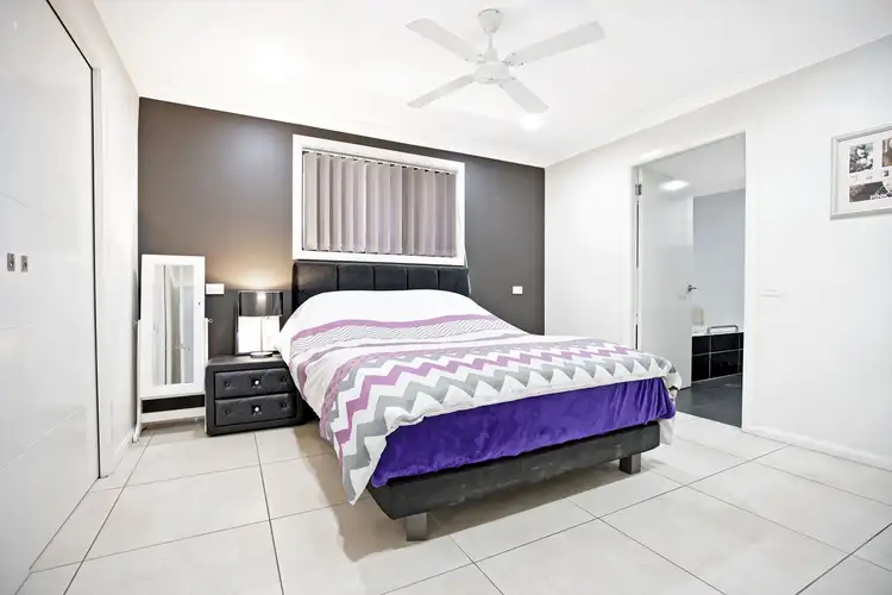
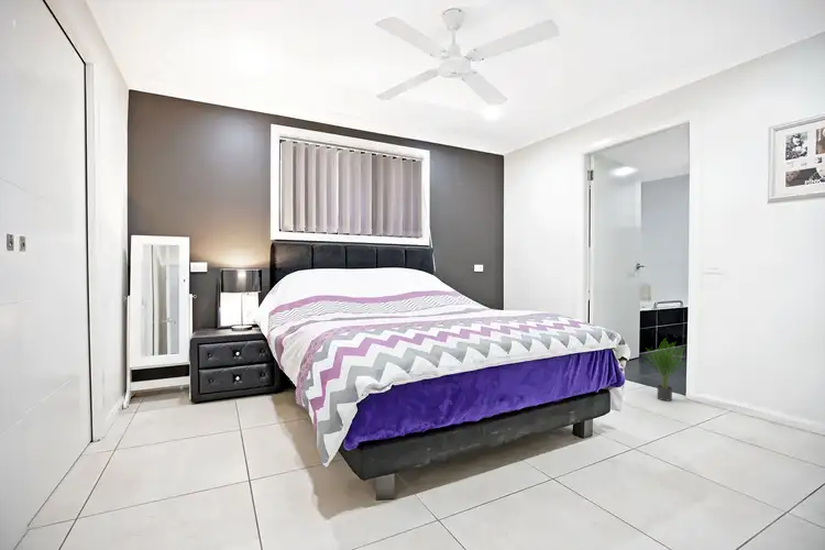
+ potted plant (661, 367)
